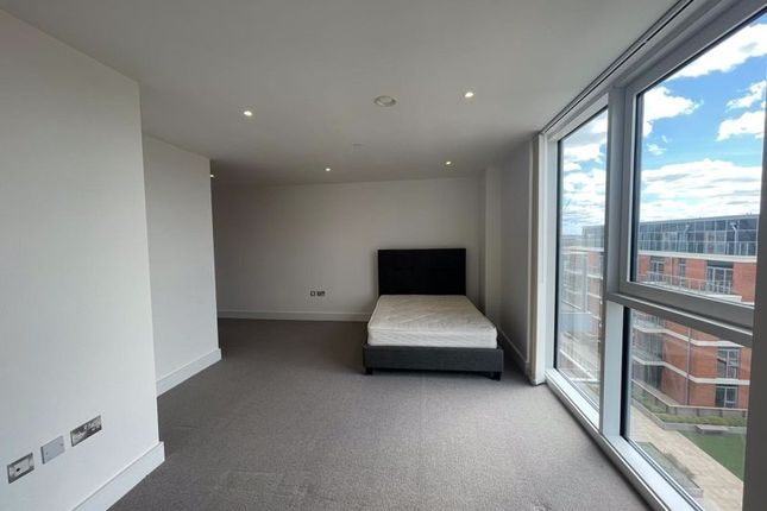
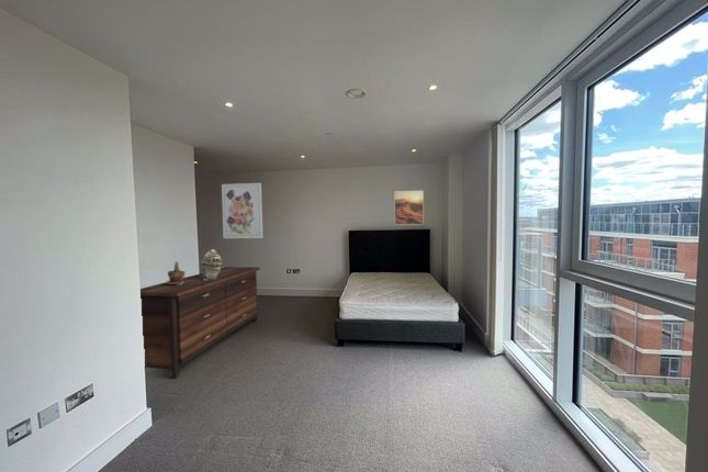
+ wall art (241, 211)
+ dresser (209, 310)
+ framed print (408, 207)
+ potted plant (176, 272)
+ decorative urn (211, 263)
